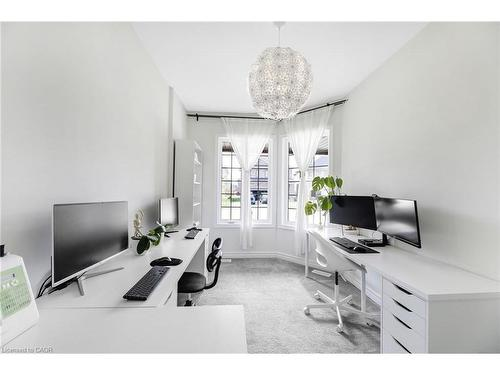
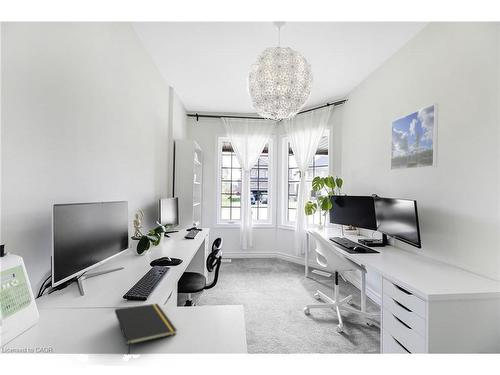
+ notepad (144, 320)
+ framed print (411, 141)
